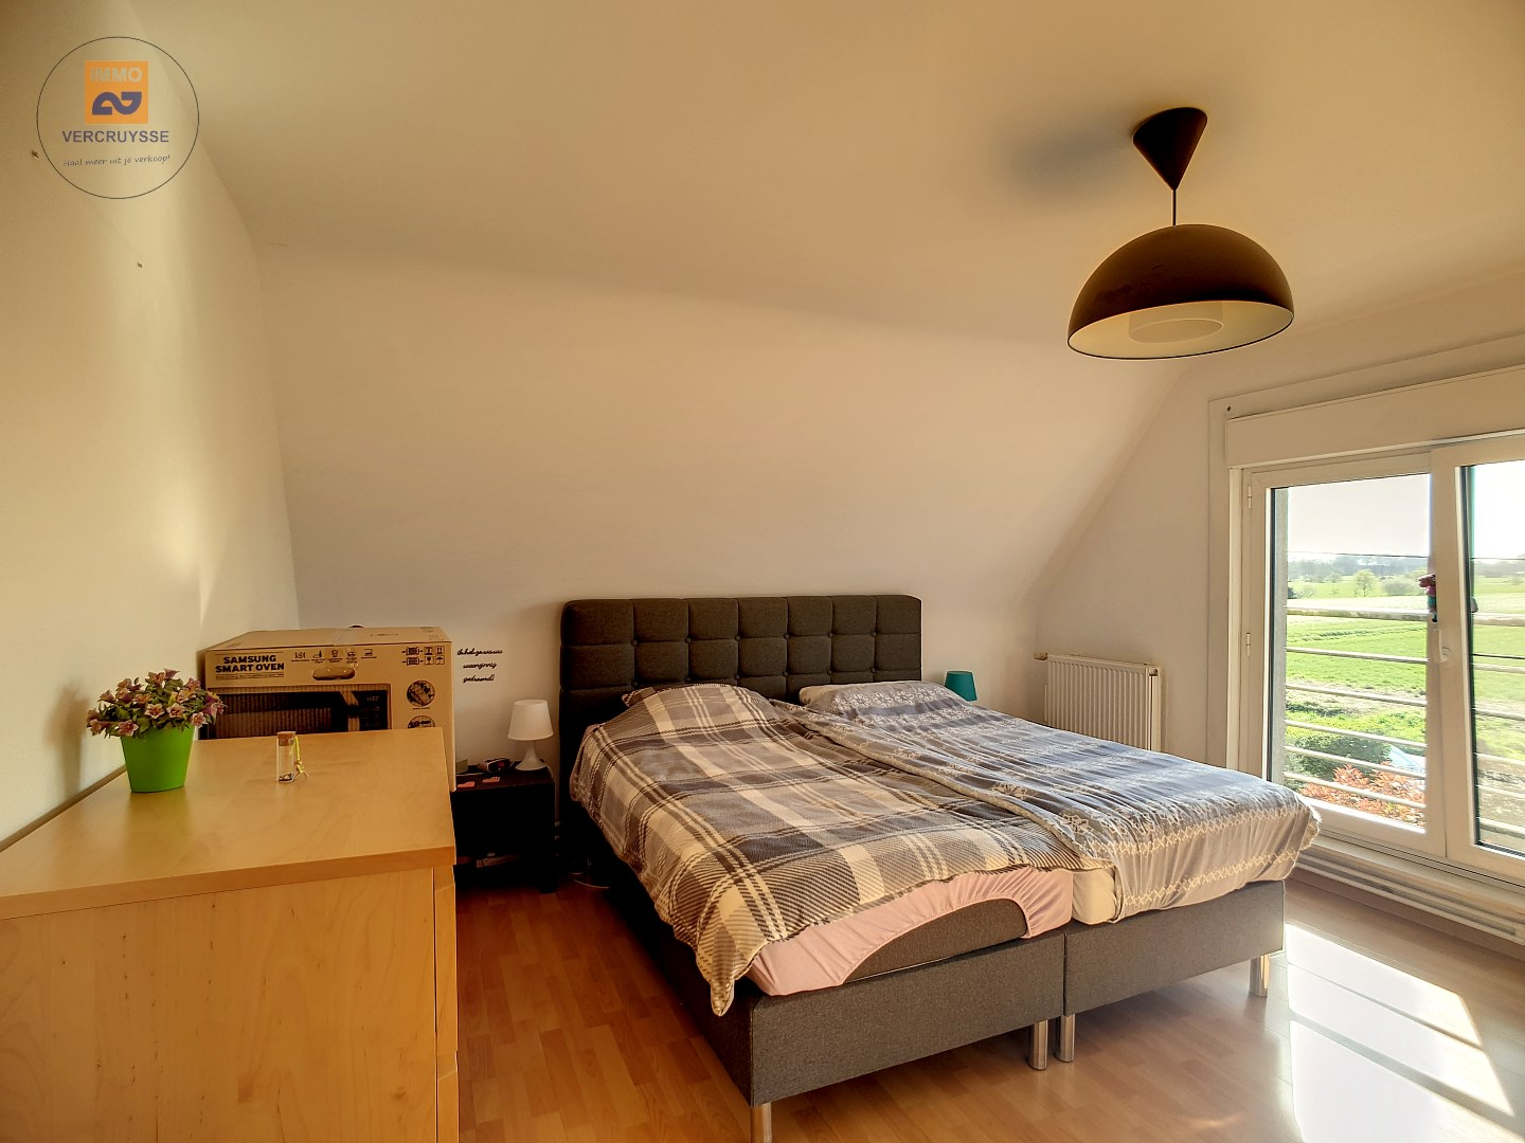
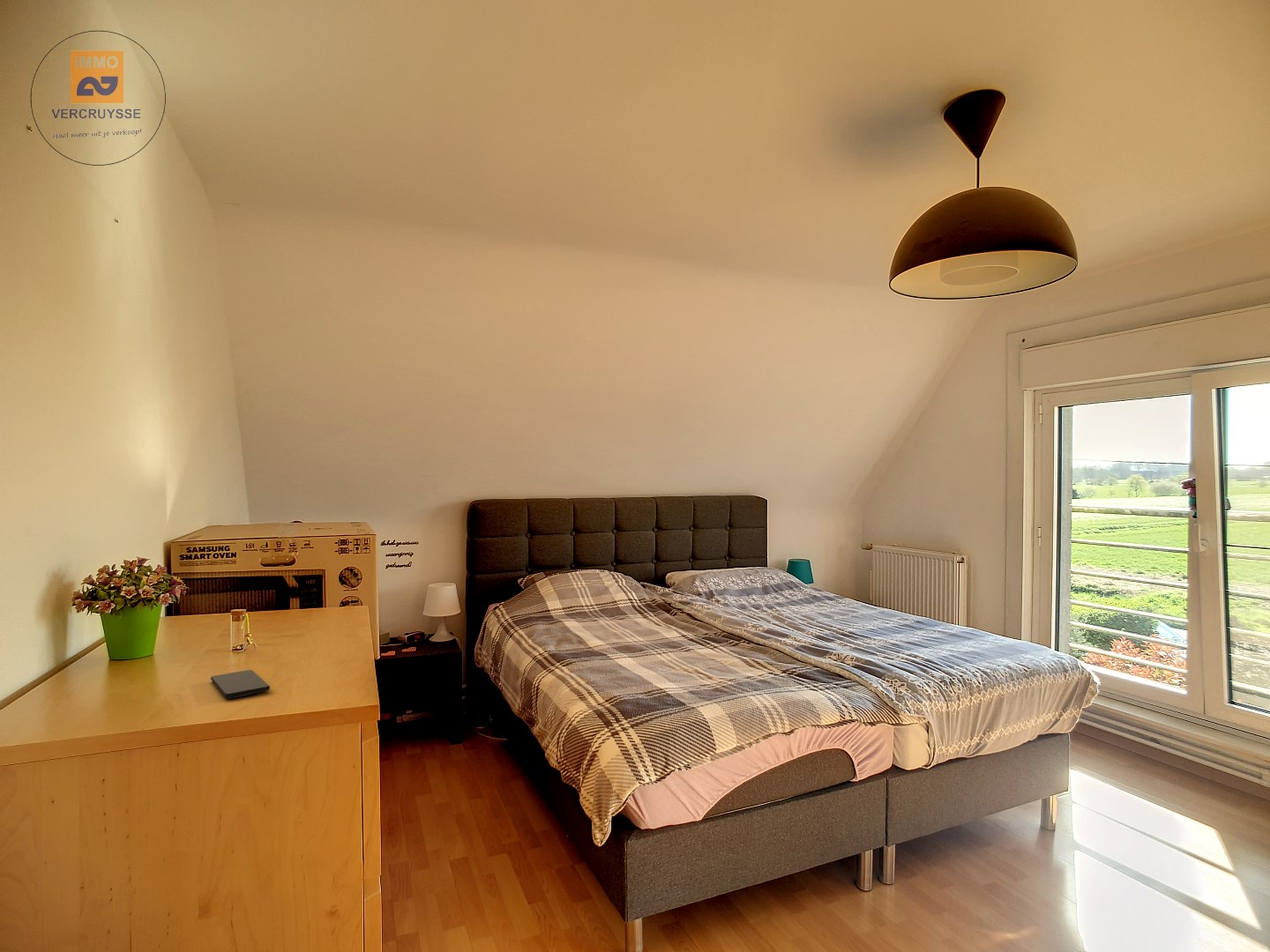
+ smartphone (239, 682)
